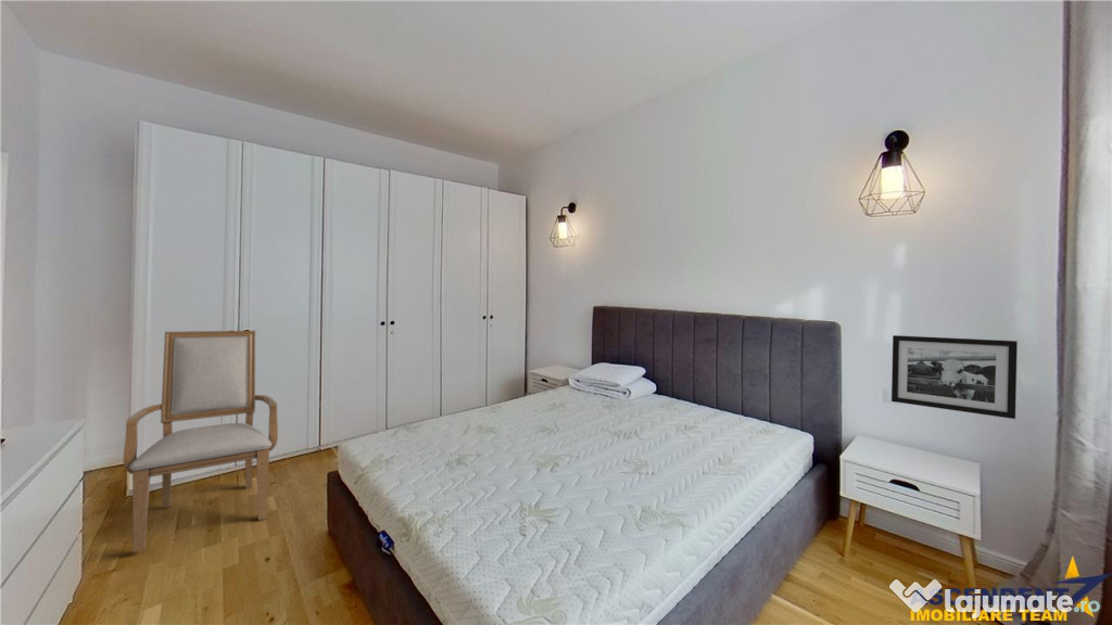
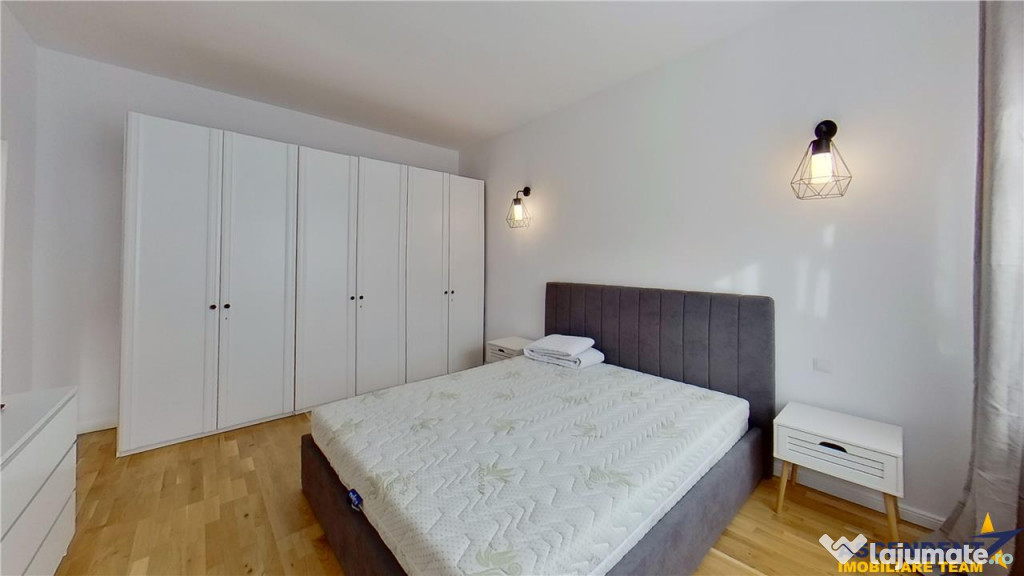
- picture frame (949, 373)
- chair (208, 425)
